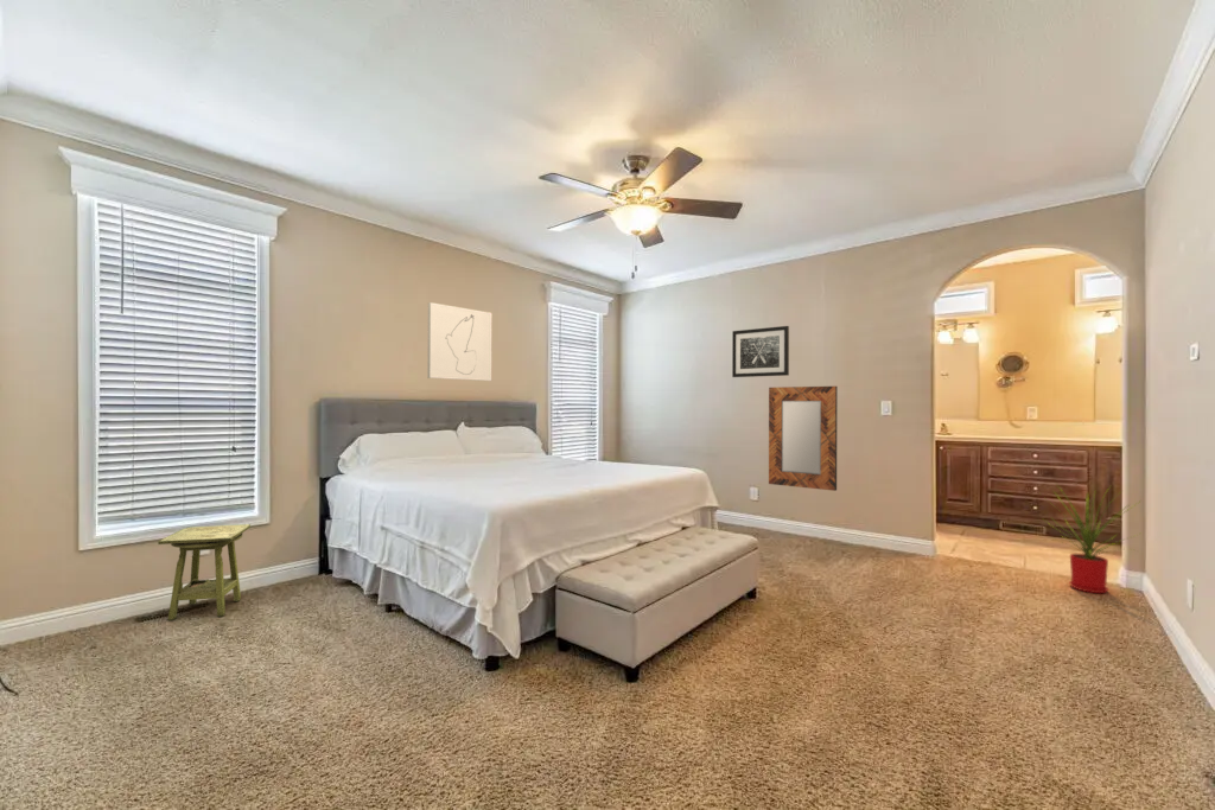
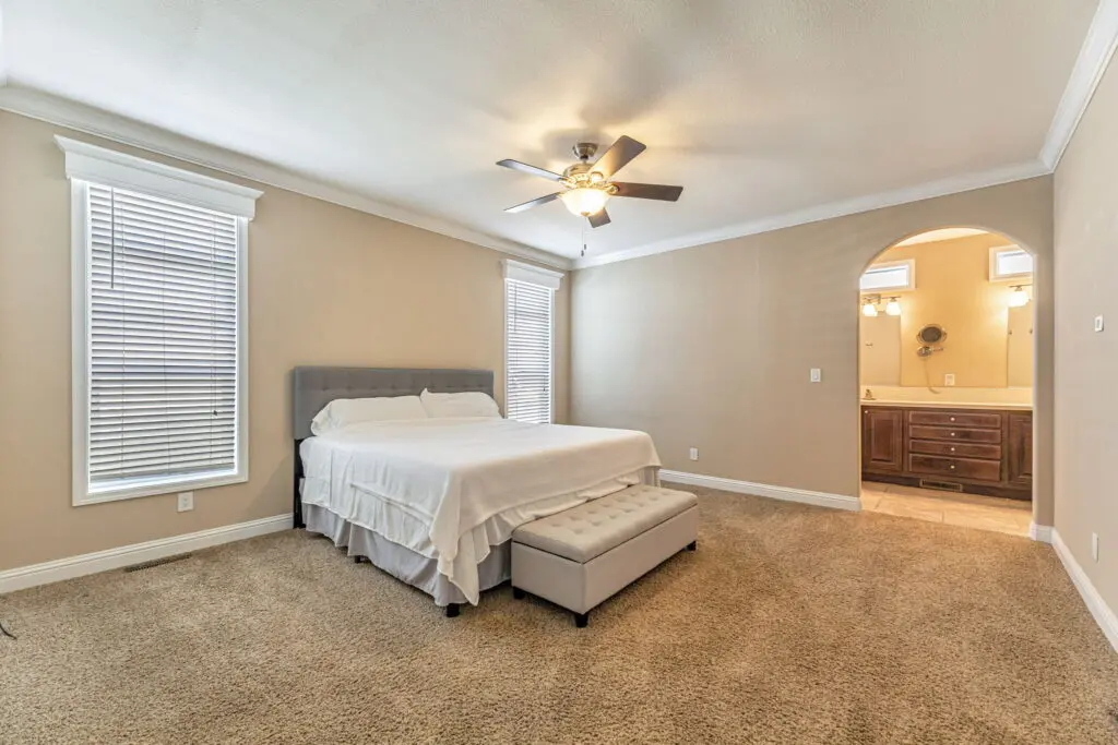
- house plant (1088, 536)
- home mirror (801, 436)
- side table (198, 570)
- wall art (759, 352)
- wall art (460, 343)
